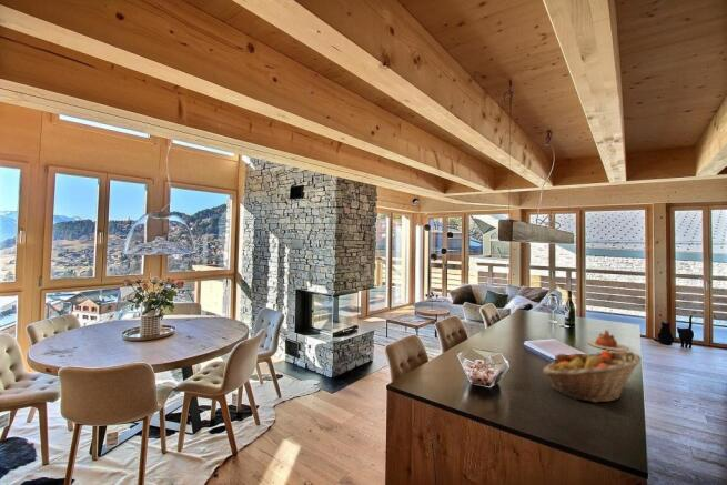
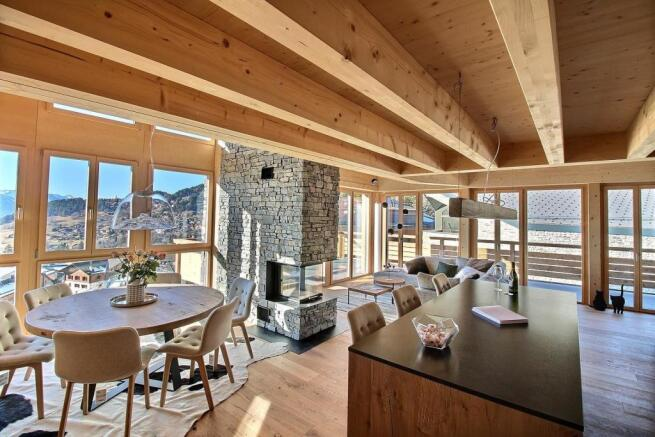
- fruit basket (589, 370)
- teapot (607, 337)
